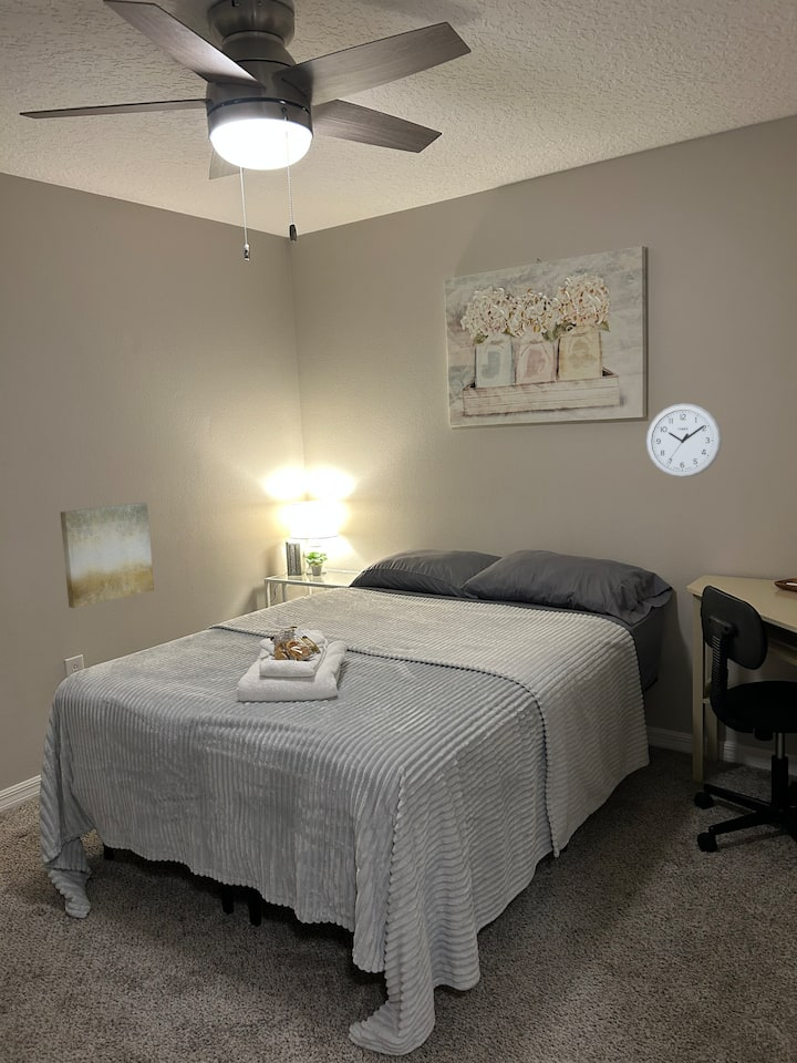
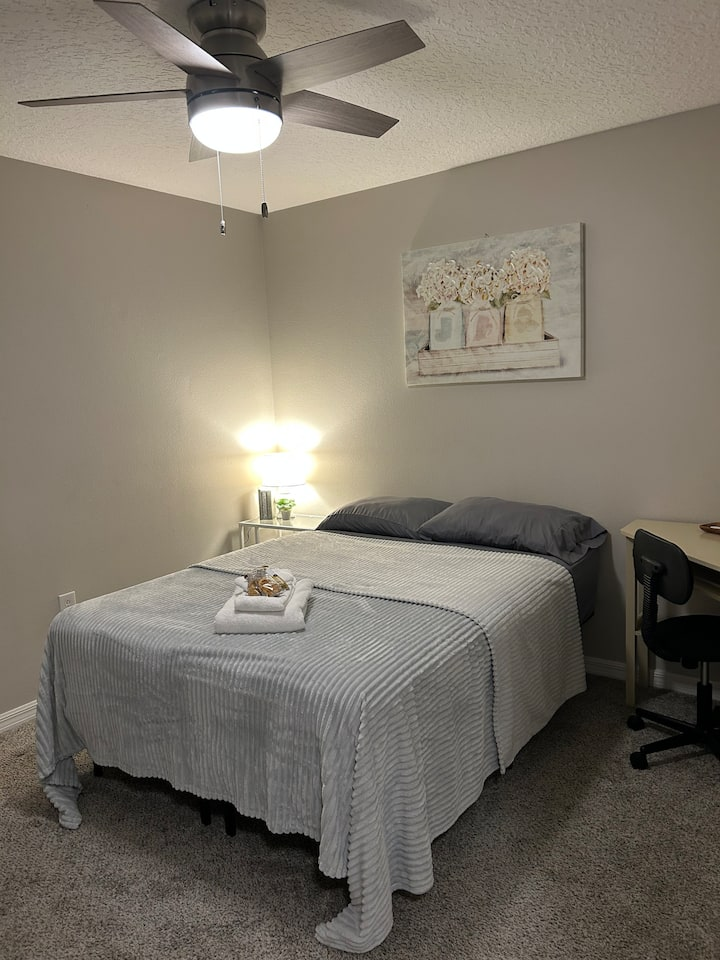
- wall clock (682, 441)
- wall art (108, 553)
